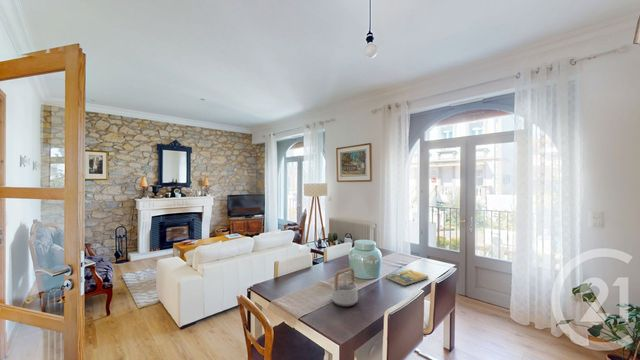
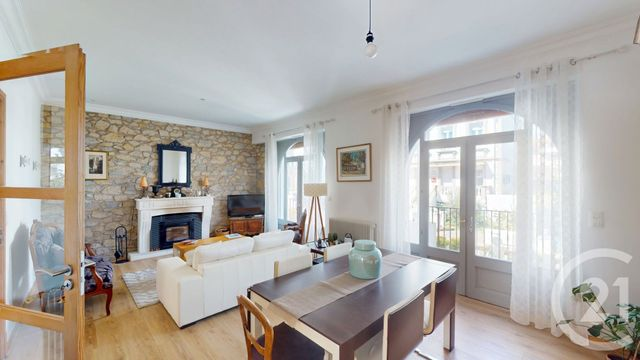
- teapot (346, 285)
- booklet (407, 276)
